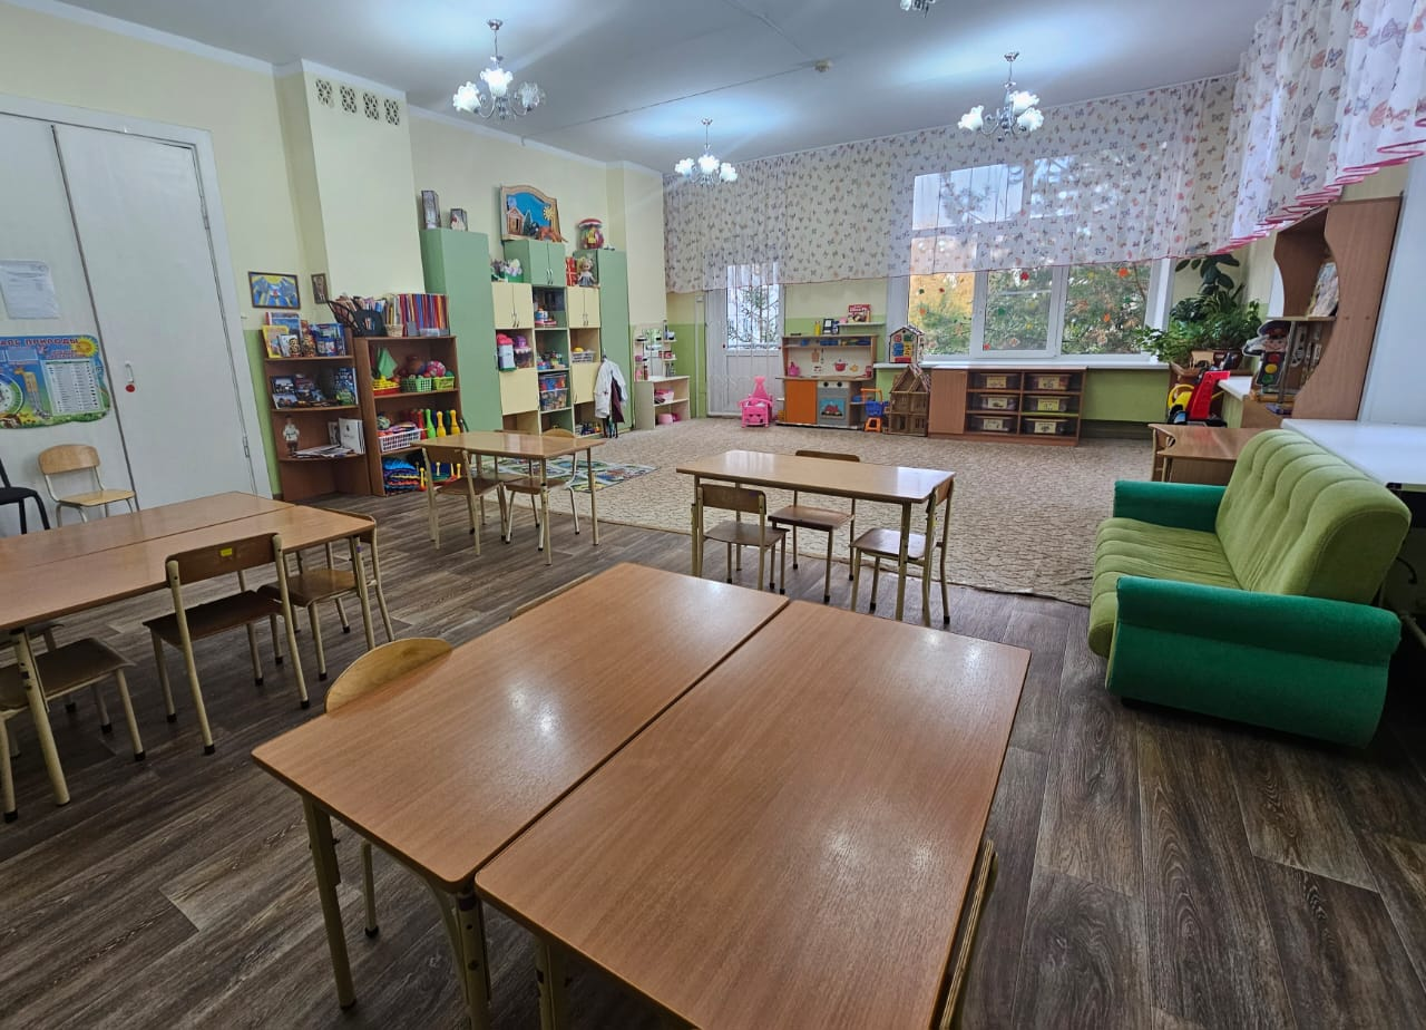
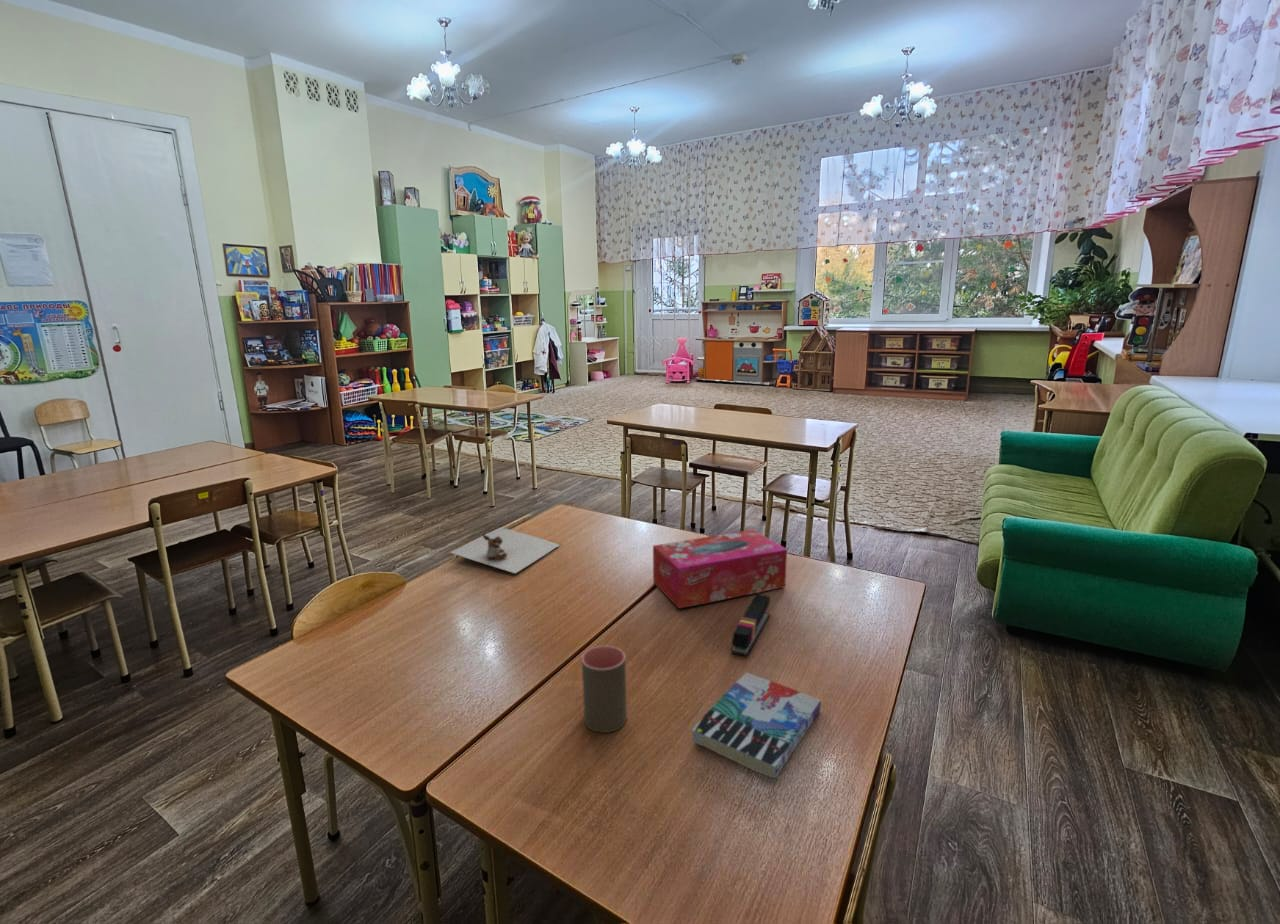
+ tissue box (718, 566)
+ cup (604, 688)
+ toy bear (506, 539)
+ book (758, 719)
+ stapler (751, 622)
